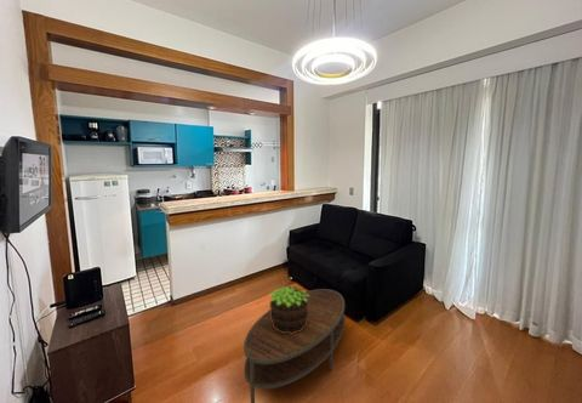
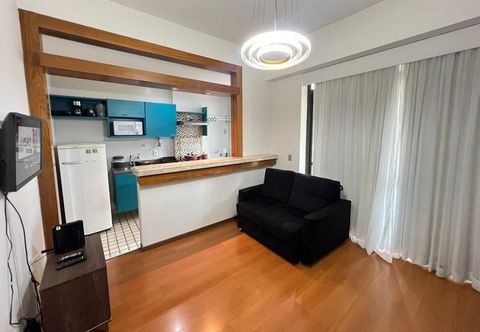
- coffee table (301, 335)
- potted plant (289, 305)
